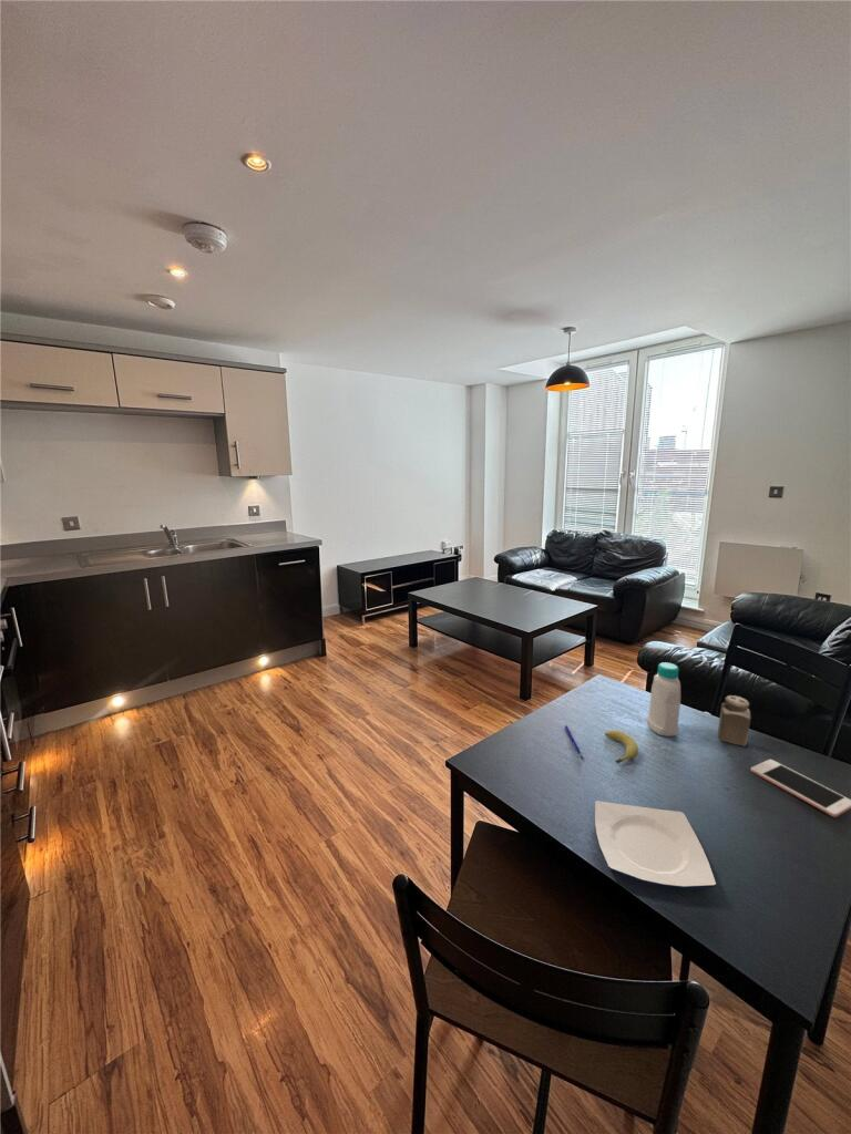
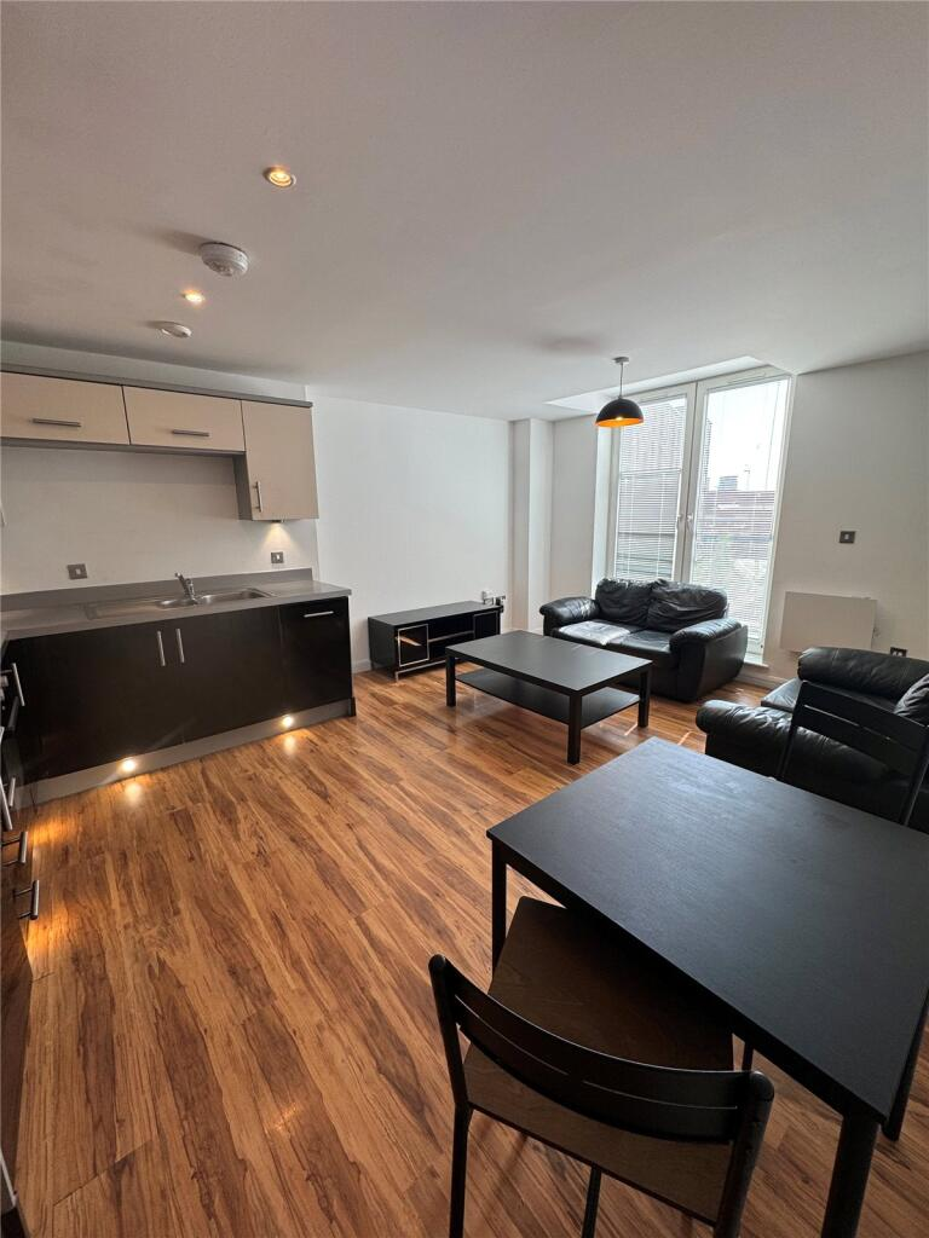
- bottle (665, 697)
- pen (573, 741)
- fruit (623, 743)
- cell phone (799, 785)
- salt shaker (734, 718)
- plate (648, 843)
